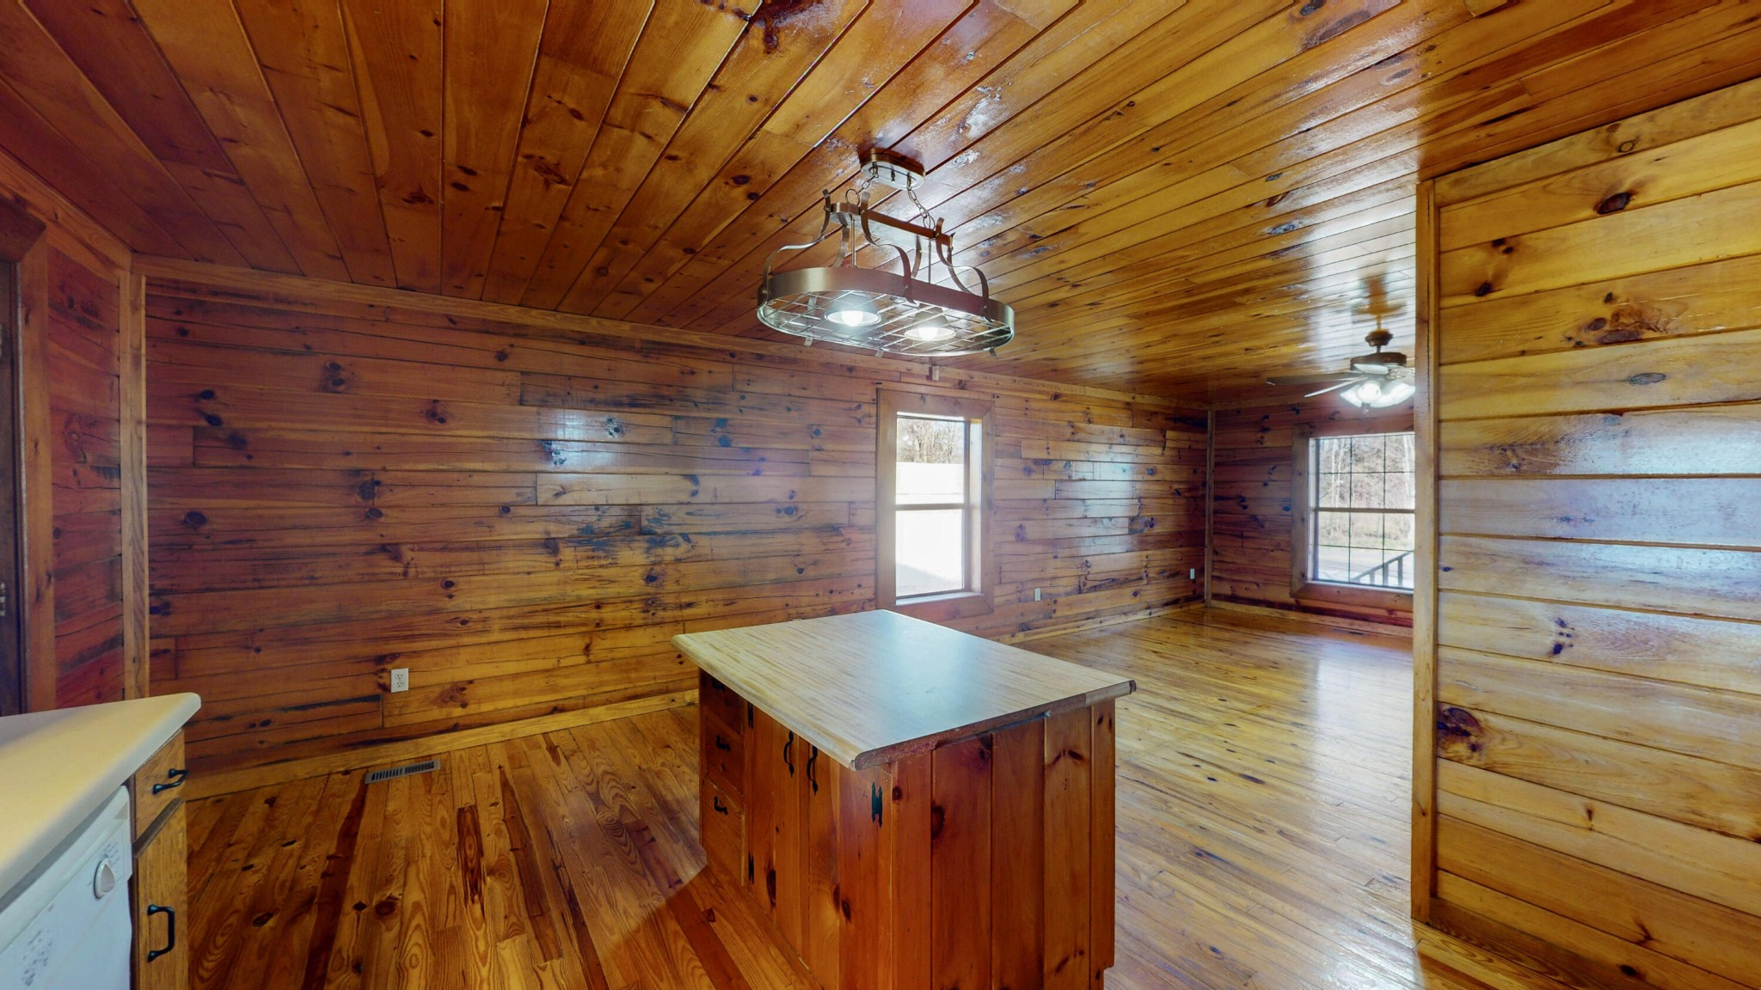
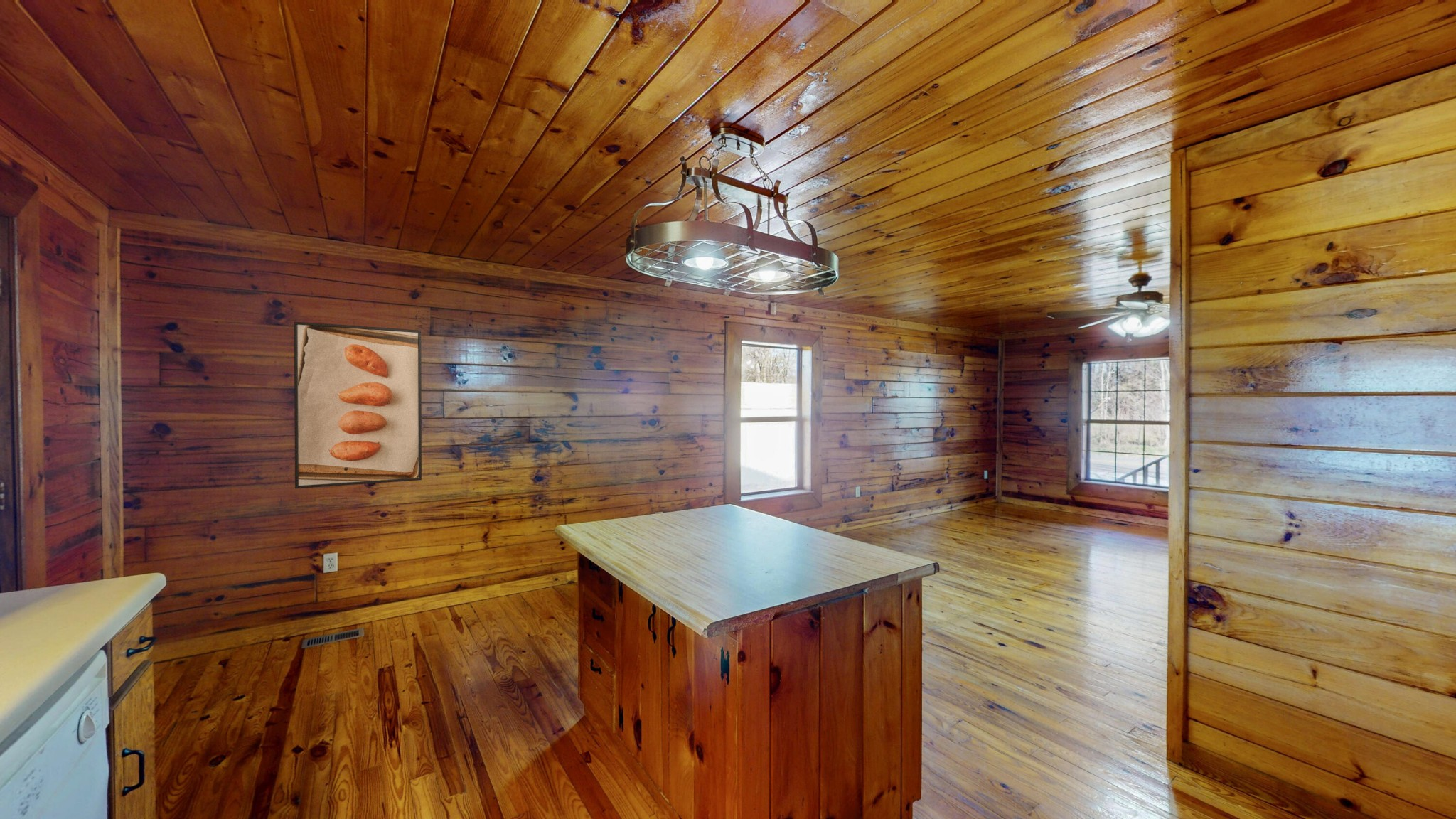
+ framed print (361, 405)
